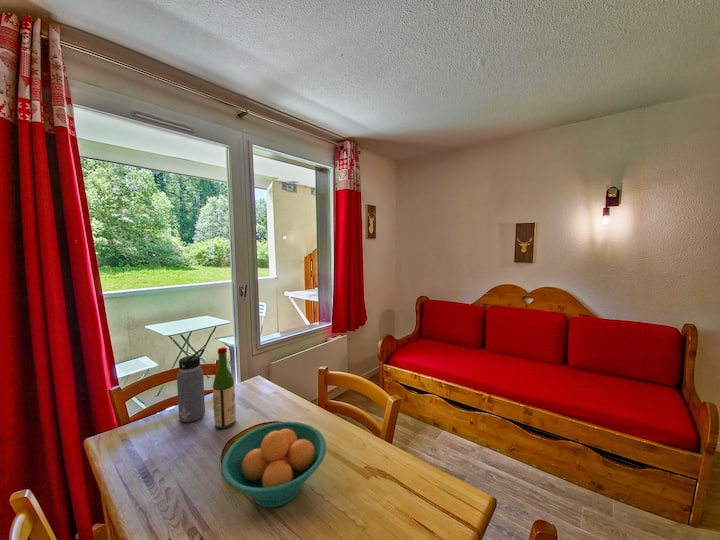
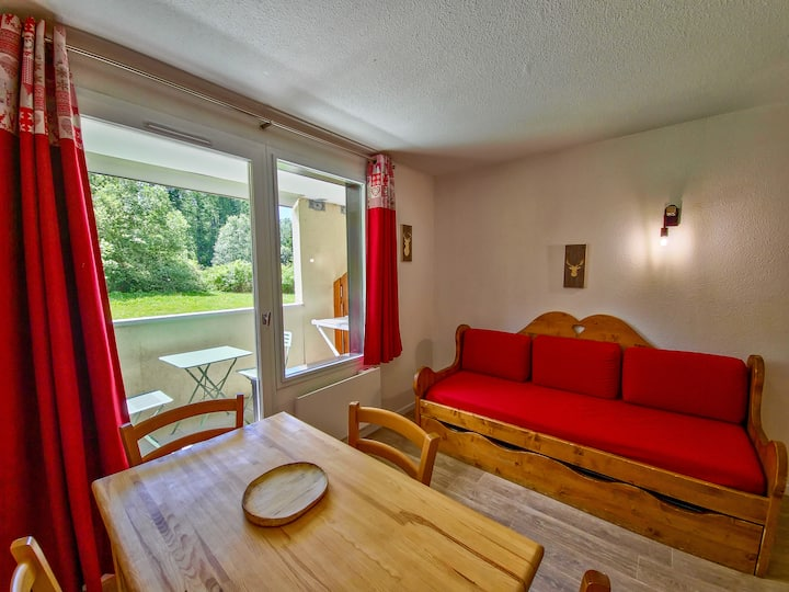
- wine bottle (223, 386)
- water bottle (191, 383)
- fruit bowl (276, 460)
